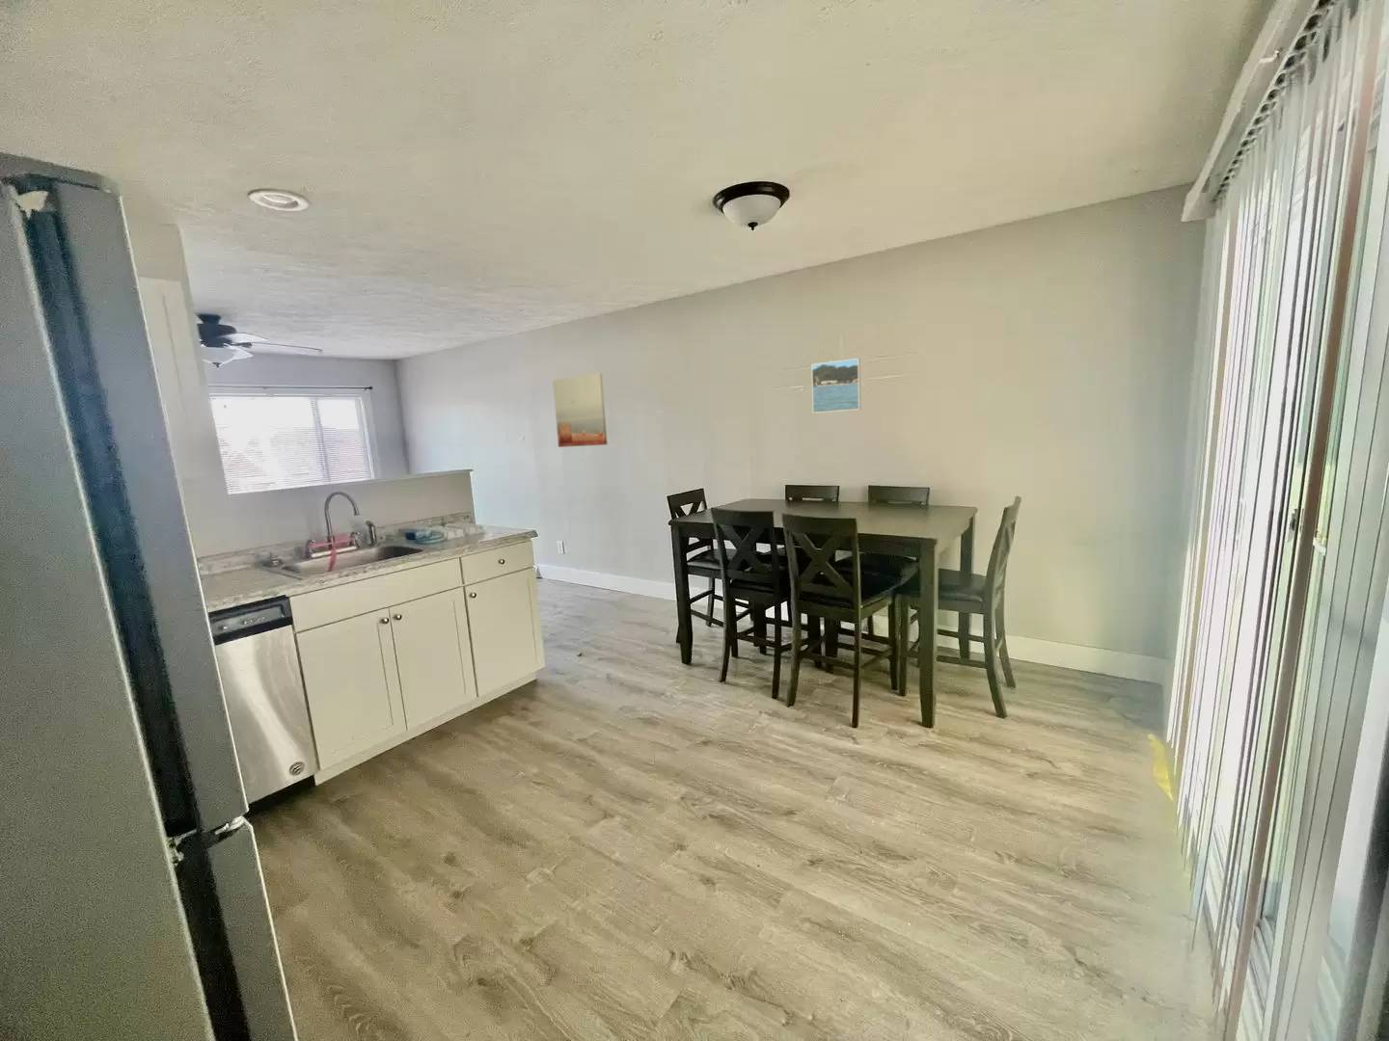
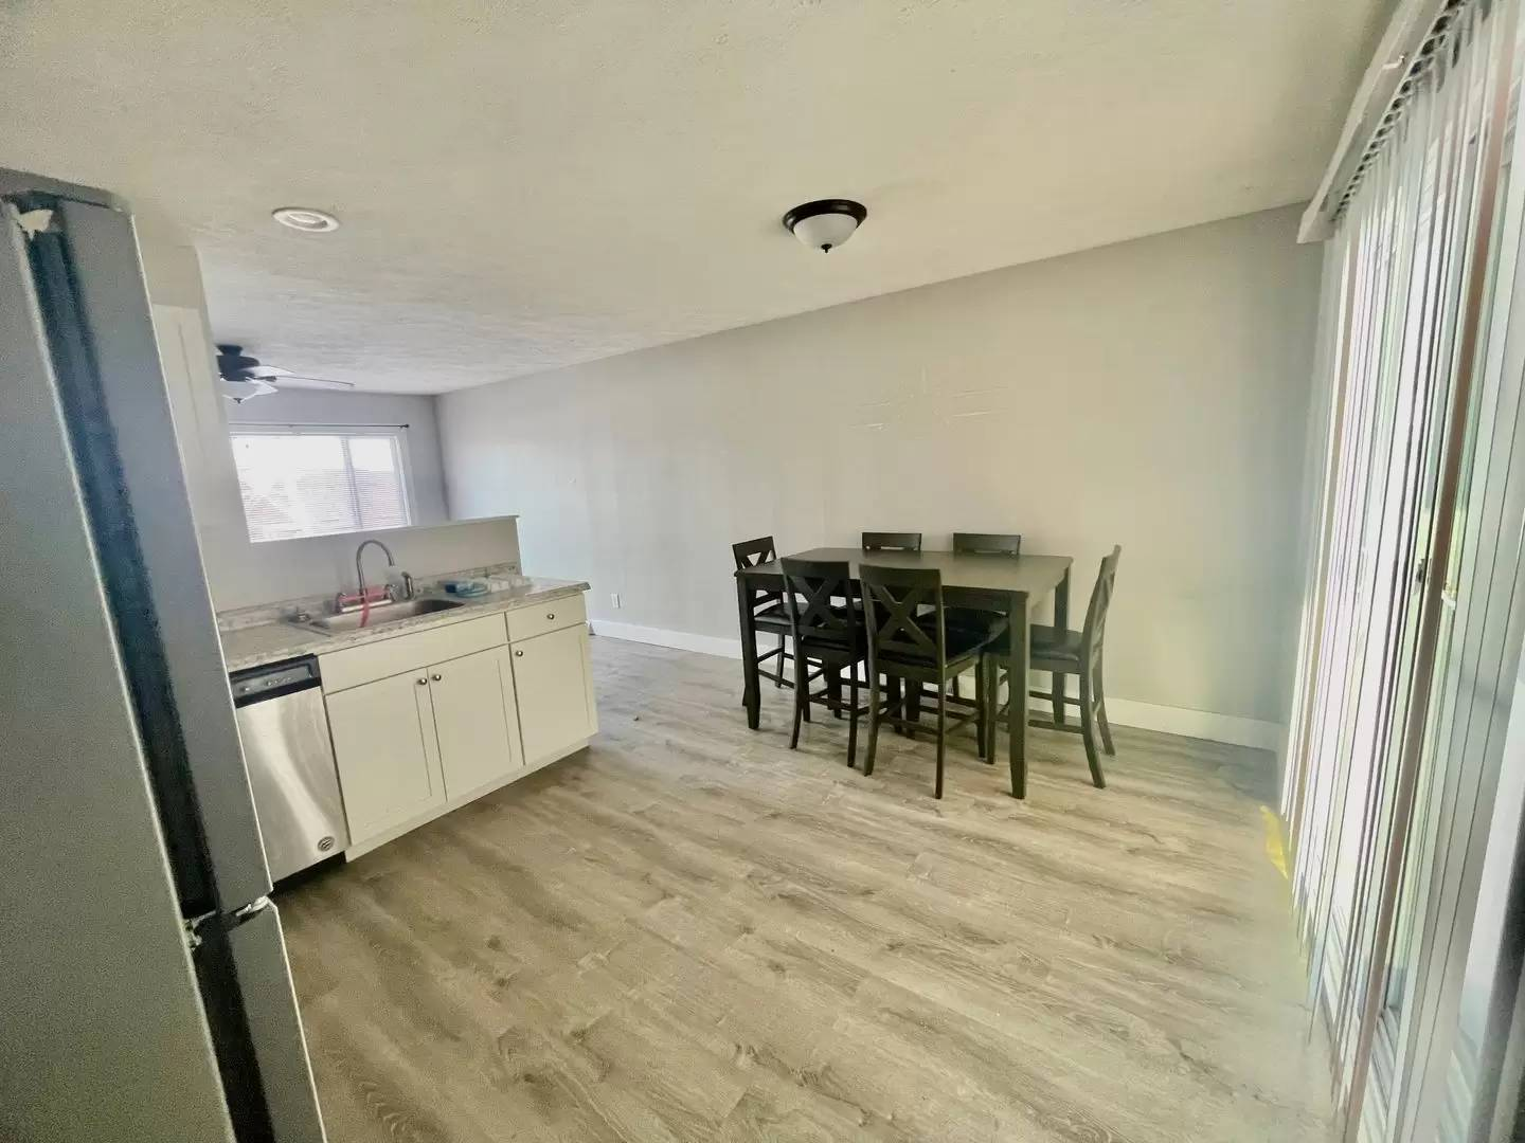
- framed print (836, 386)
- wall art (579, 411)
